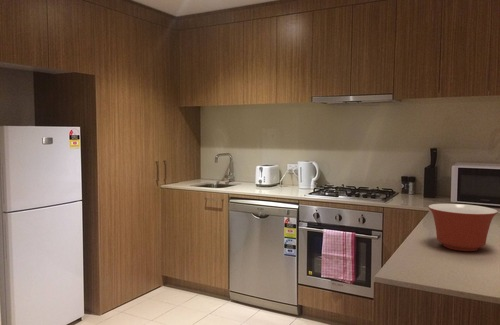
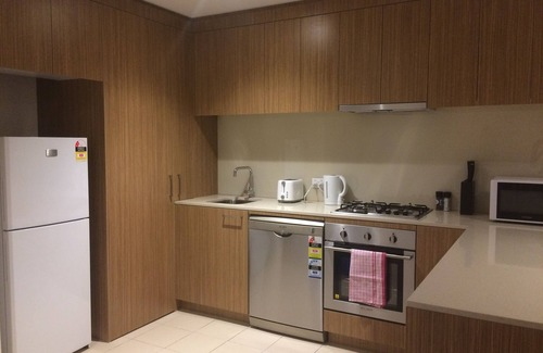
- mixing bowl (461, 227)
